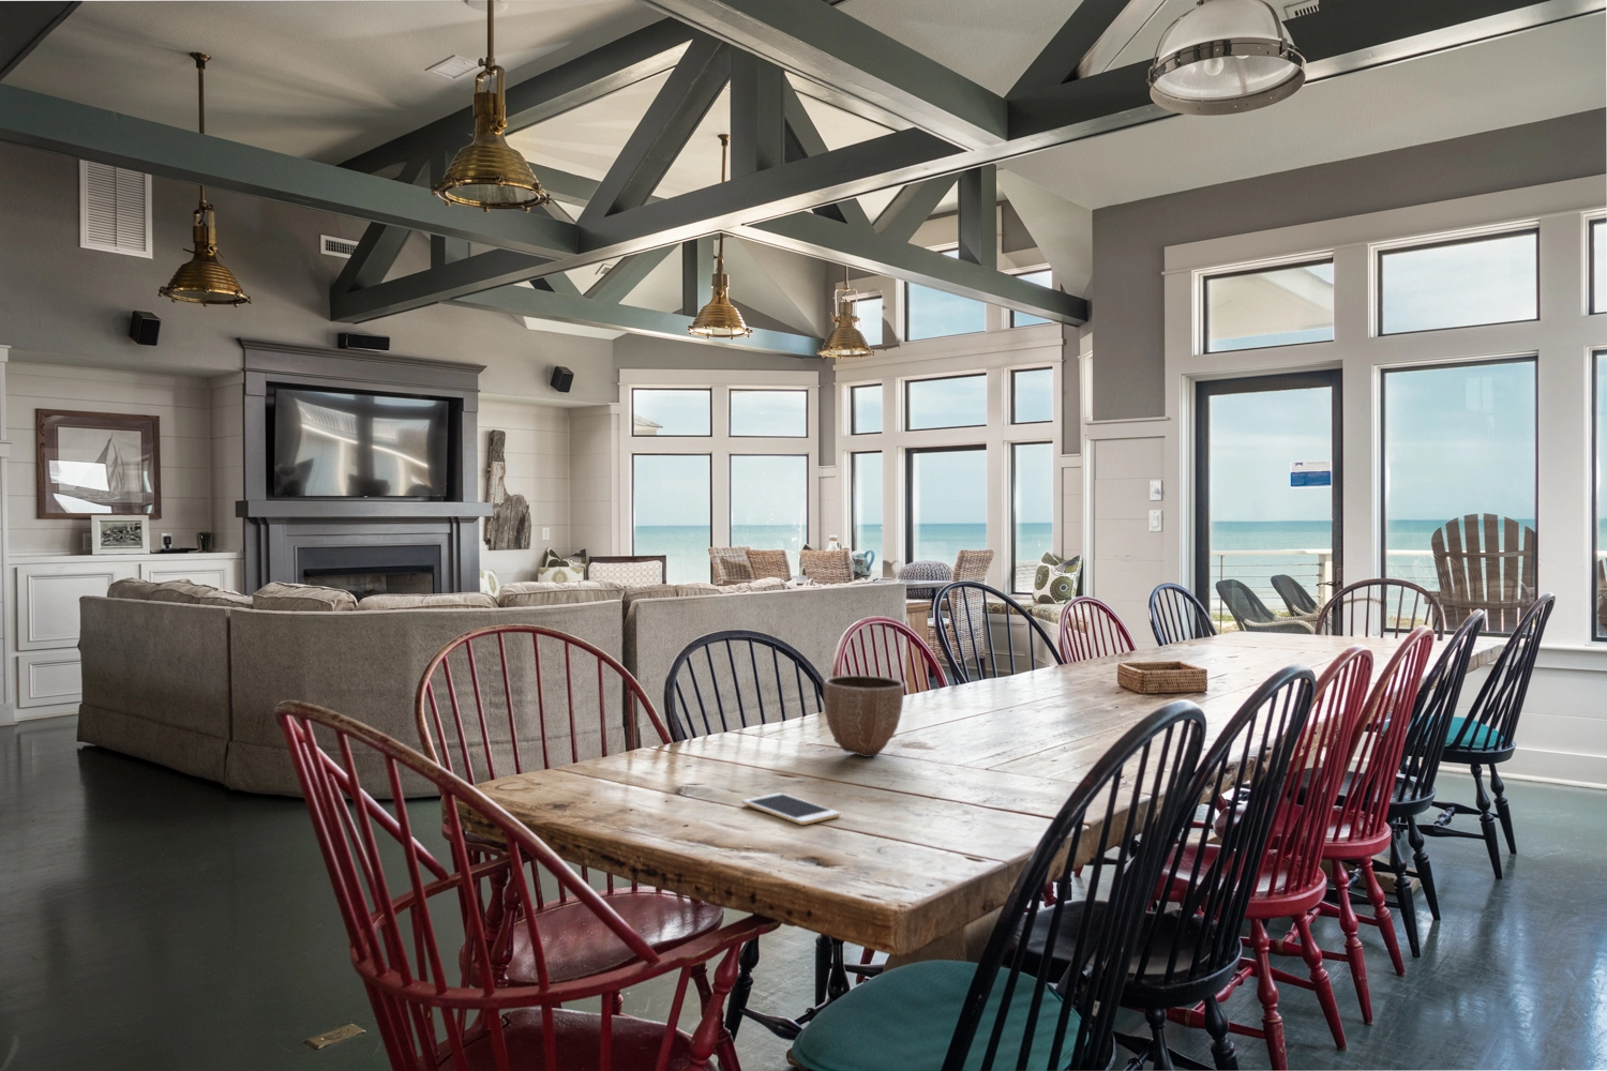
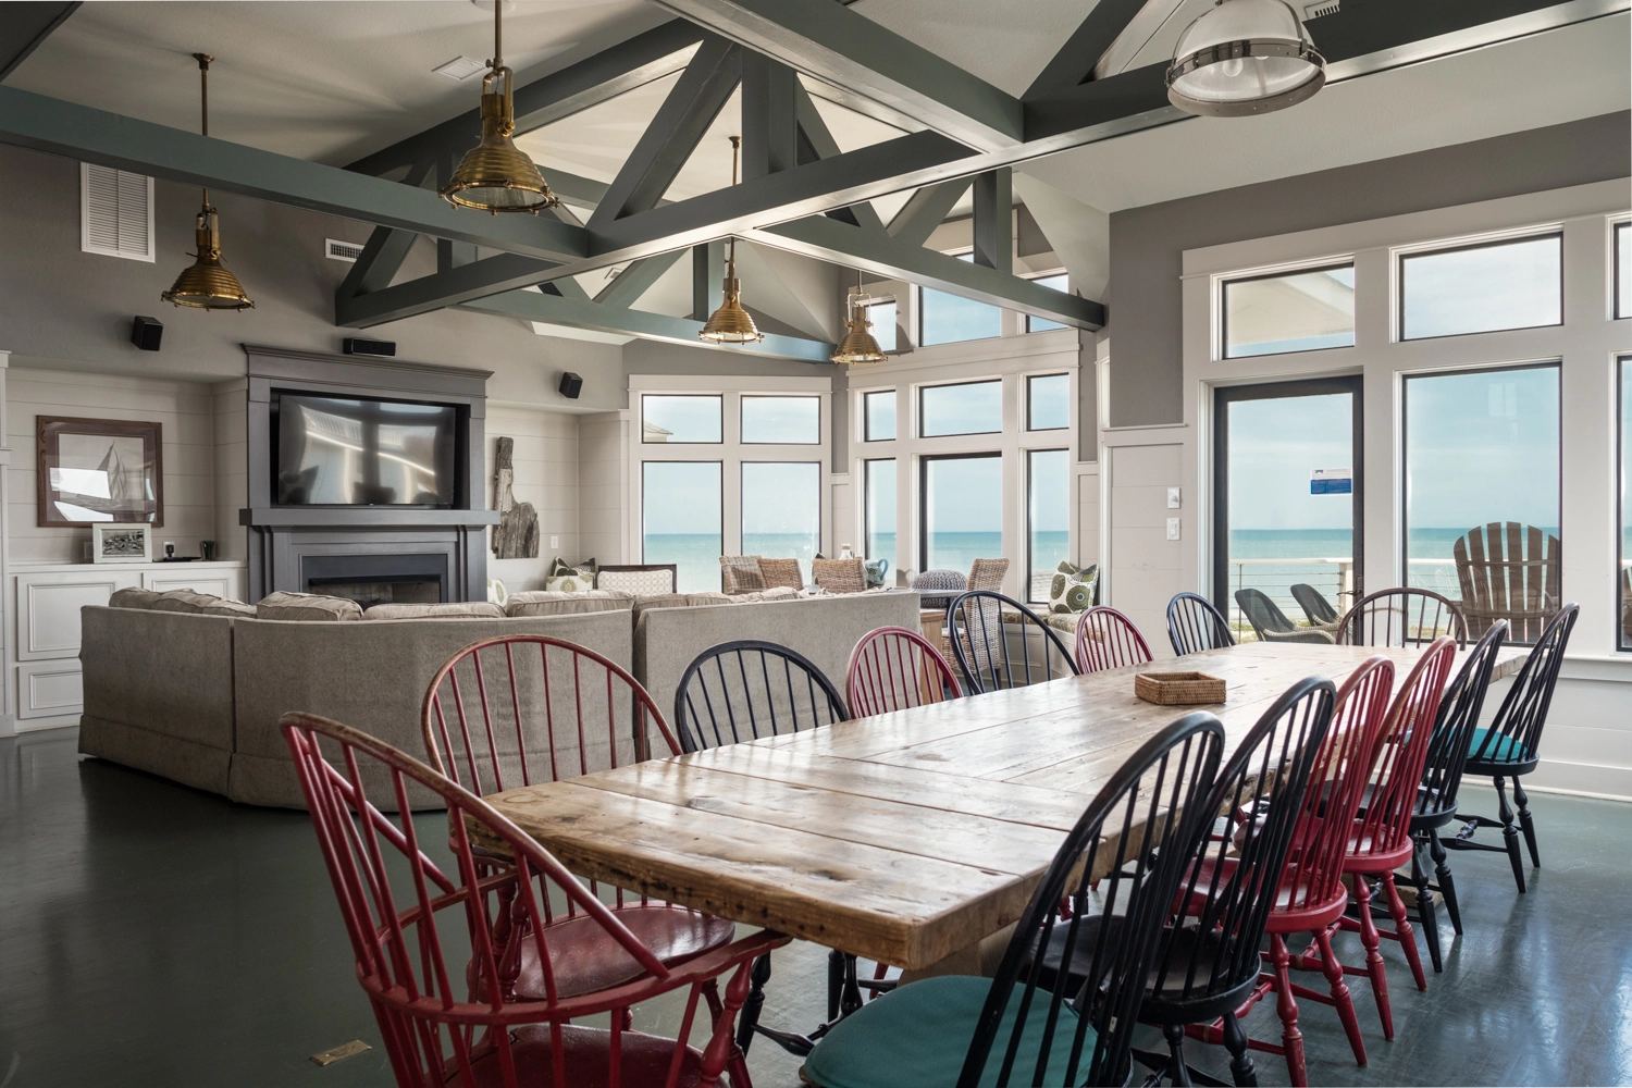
- cell phone (789, 808)
- decorative bowl (863, 716)
